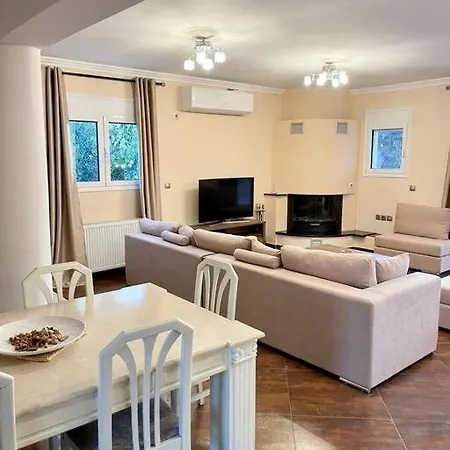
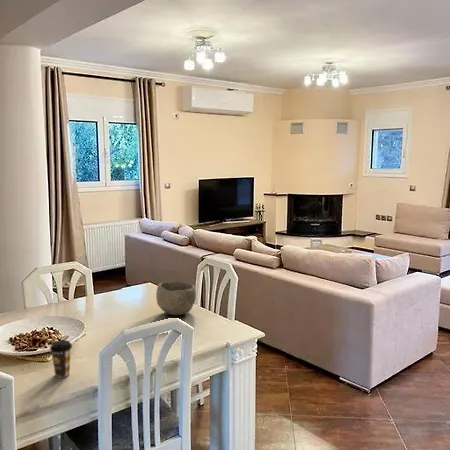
+ bowl (176, 298)
+ coffee cup (61, 358)
